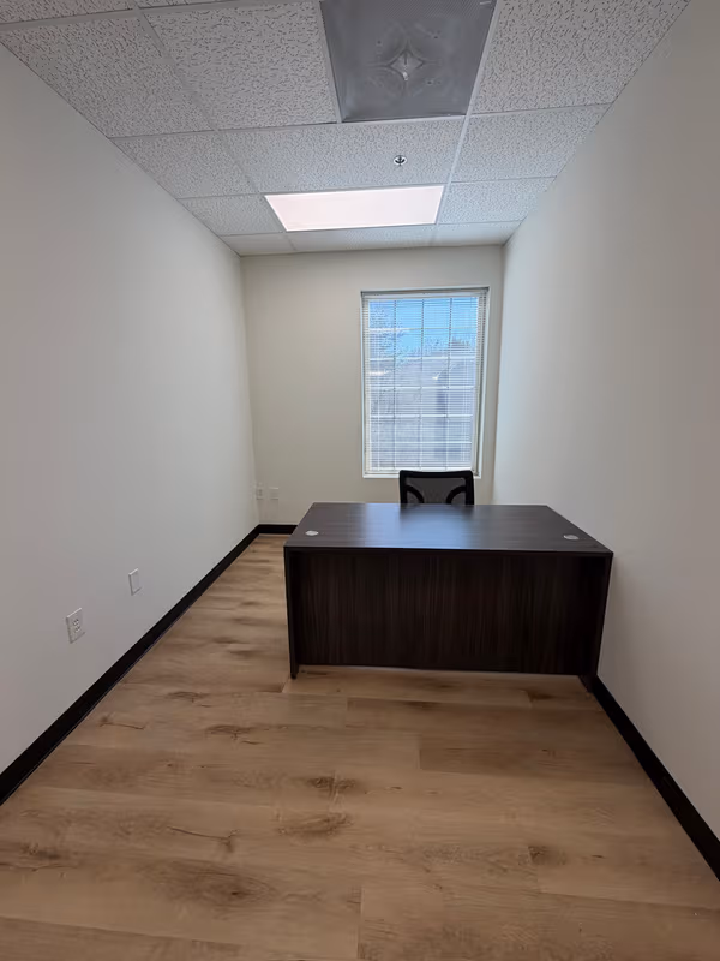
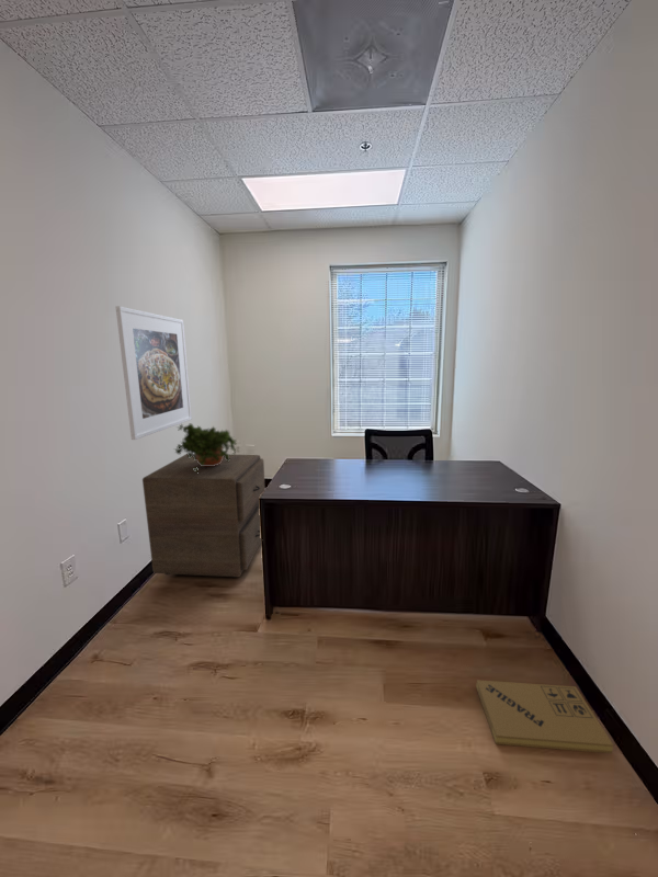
+ cardboard box (537, 713)
+ filing cabinet (215, 511)
+ potted plant (208, 444)
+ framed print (160, 373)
